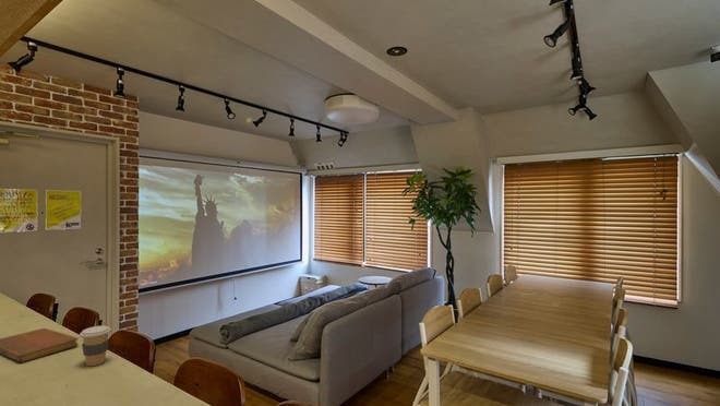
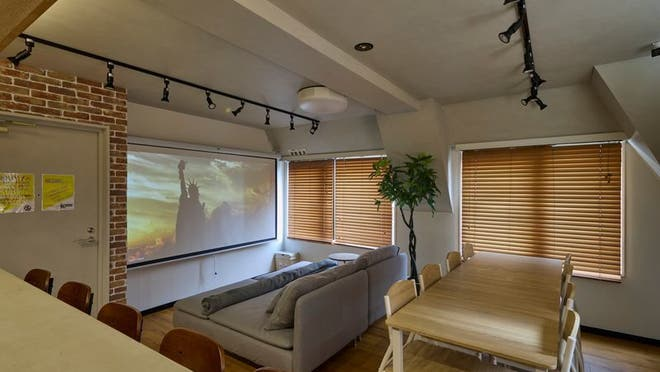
- notebook (33, 343)
- coffee cup (95, 345)
